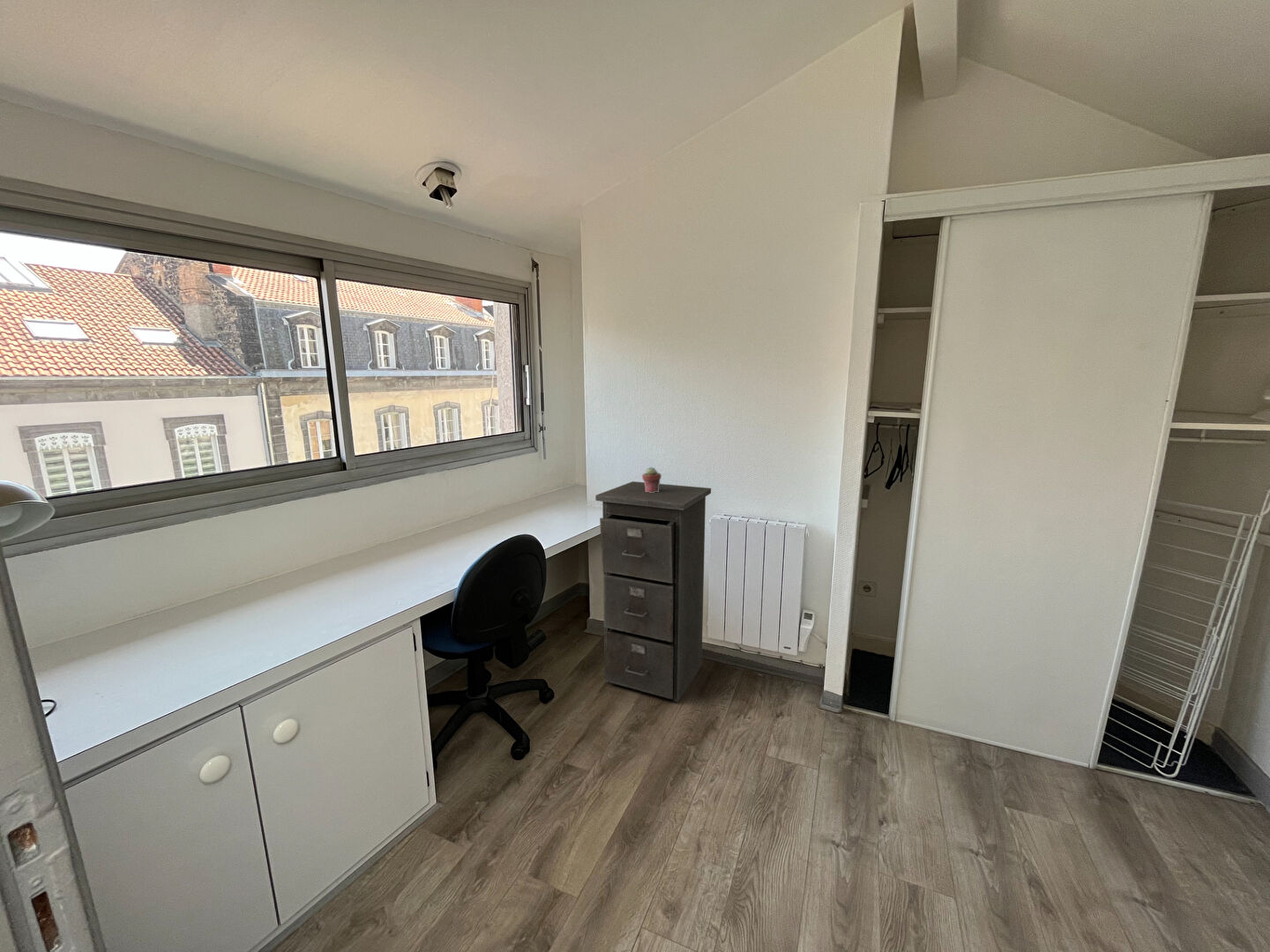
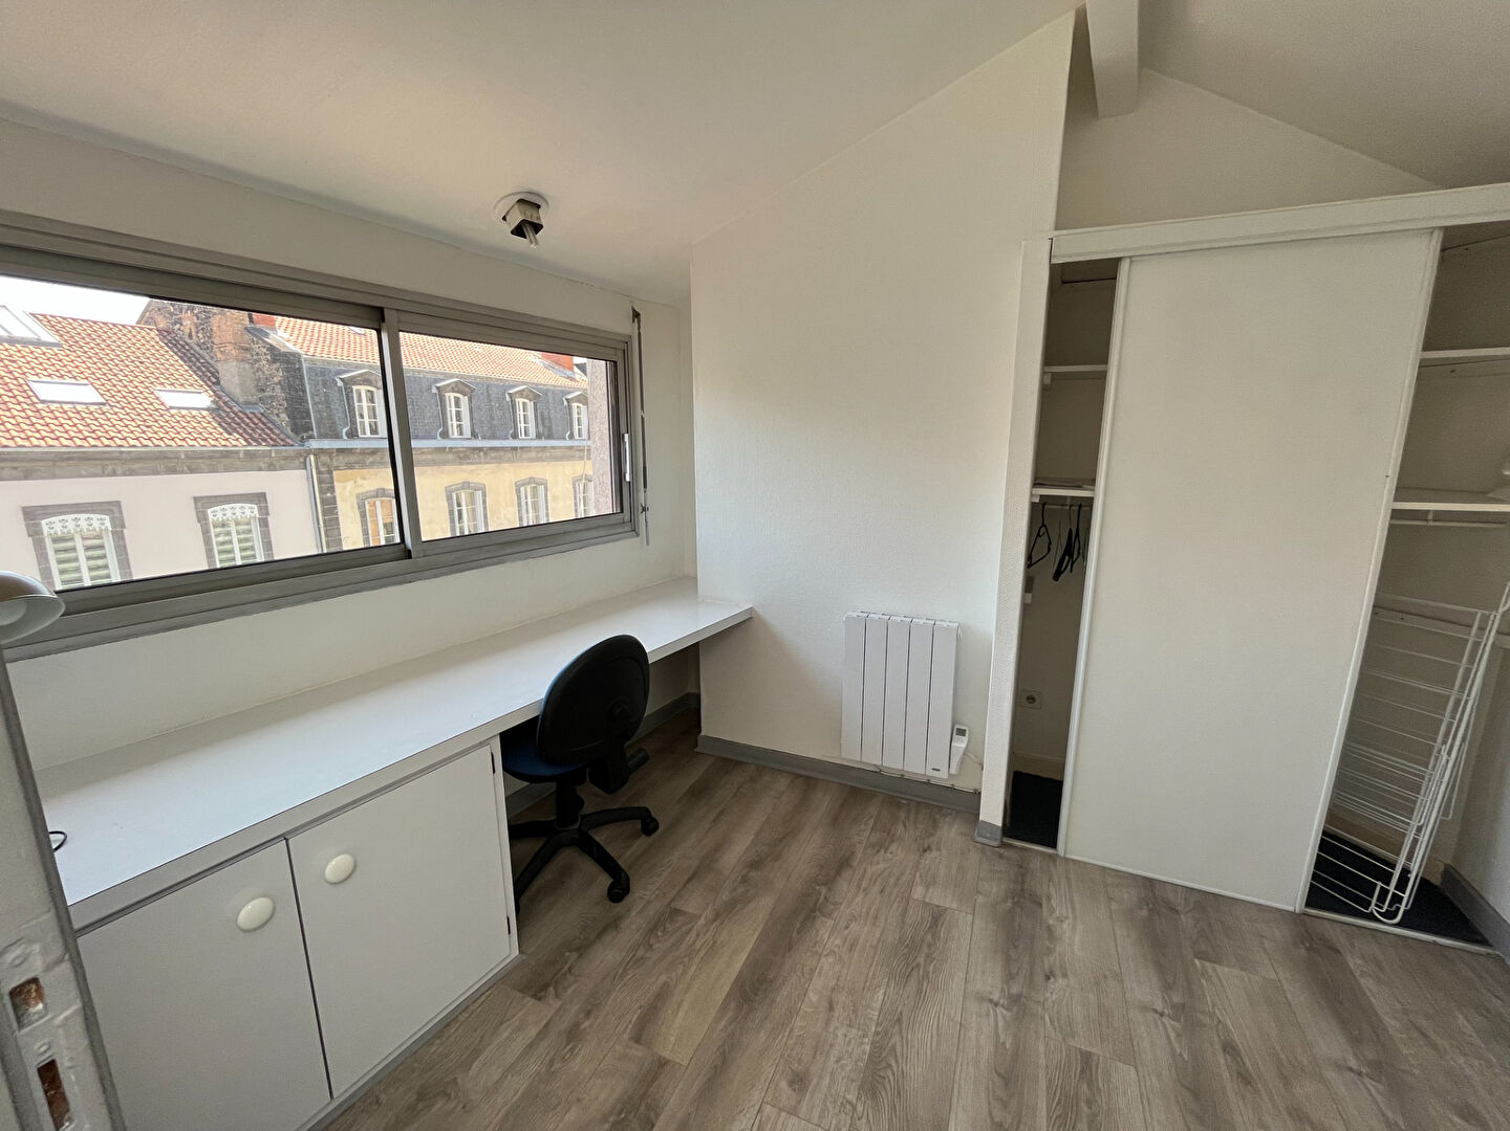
- filing cabinet (652, 588)
- potted succulent (651, 479)
